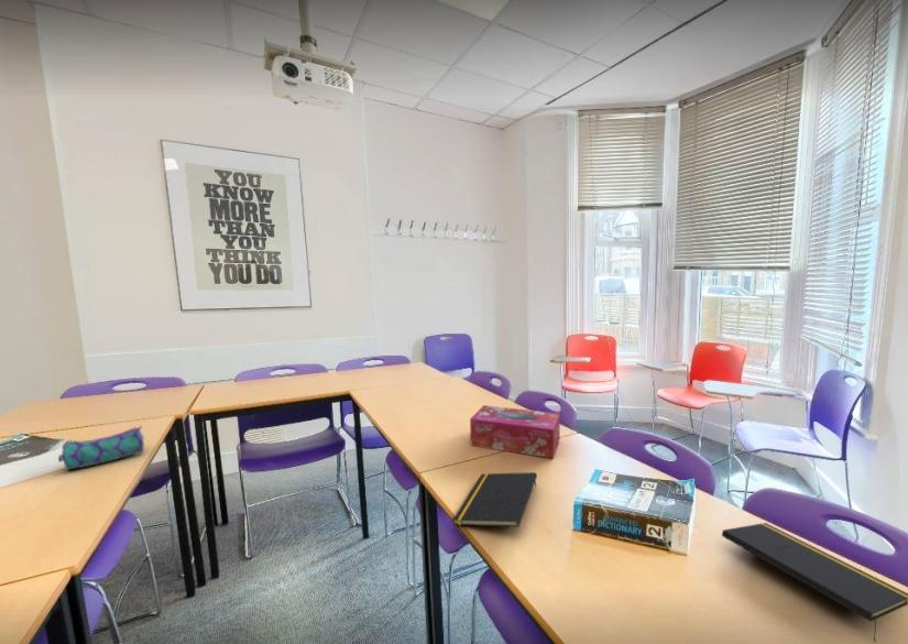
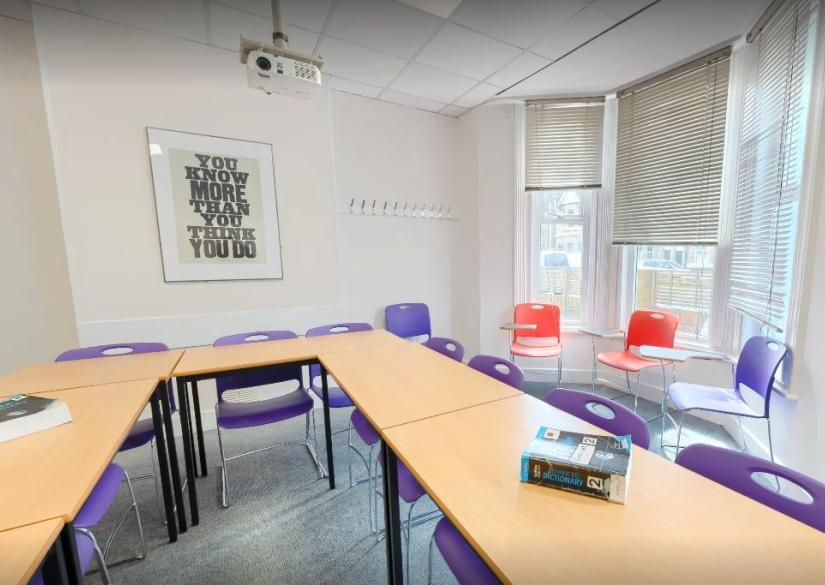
- notepad (808, 563)
- notepad (497, 496)
- pencil case (103, 447)
- tissue box (515, 429)
